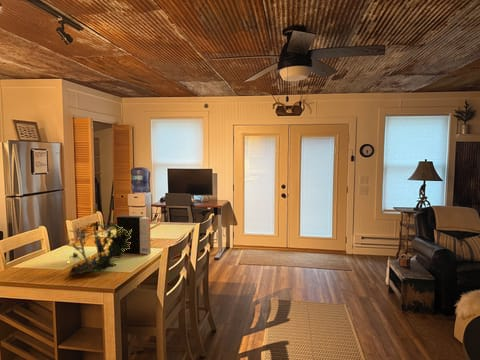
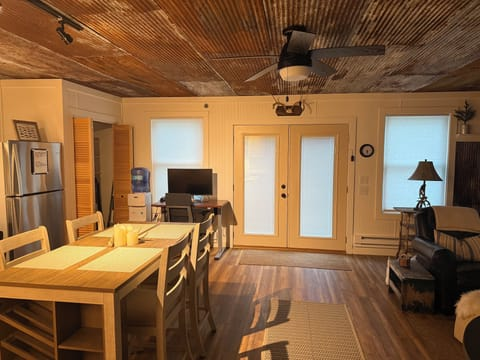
- book (135, 234)
- plant (95, 244)
